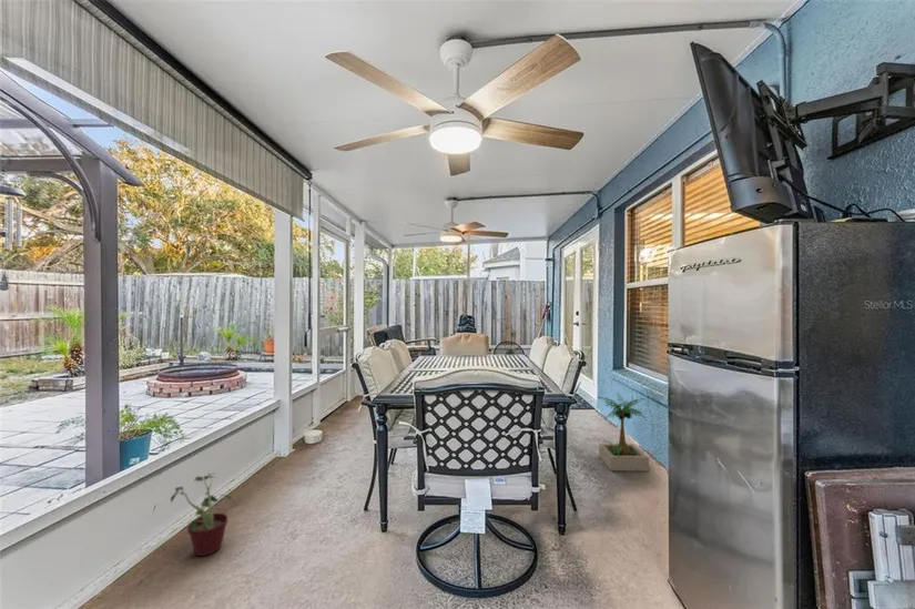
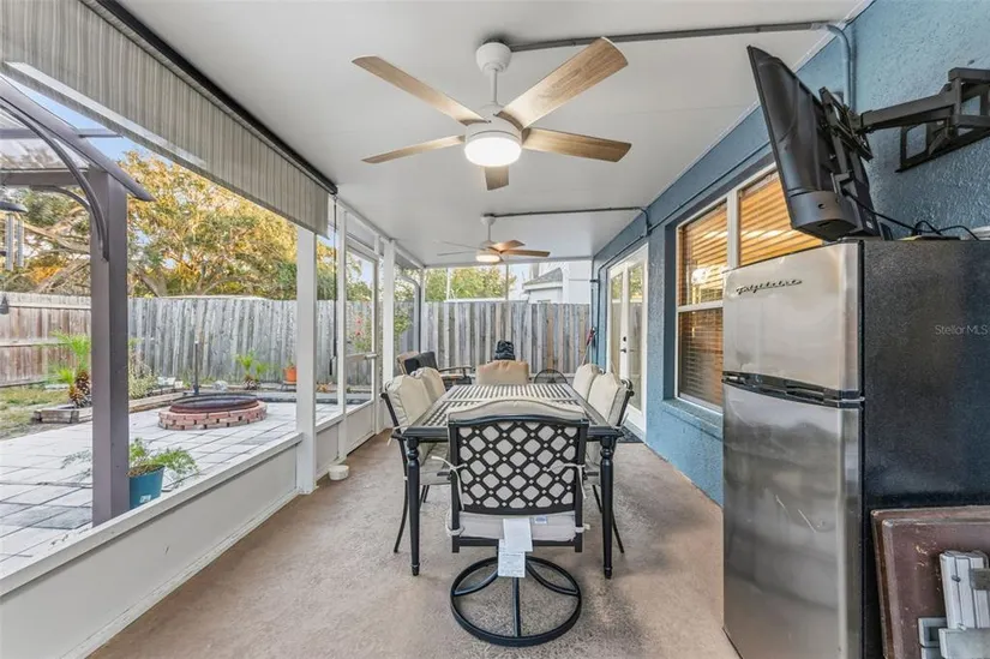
- potted plant (622, 430)
- potted plant (196, 511)
